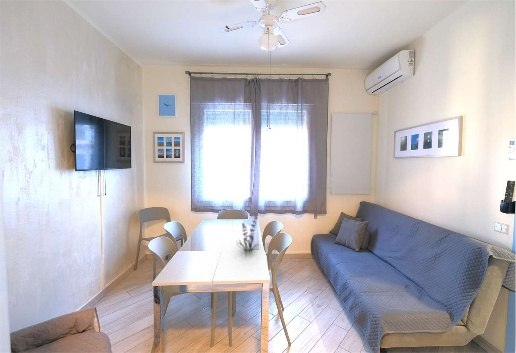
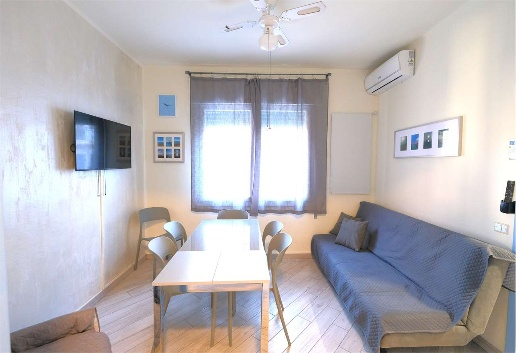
- plant (247, 232)
